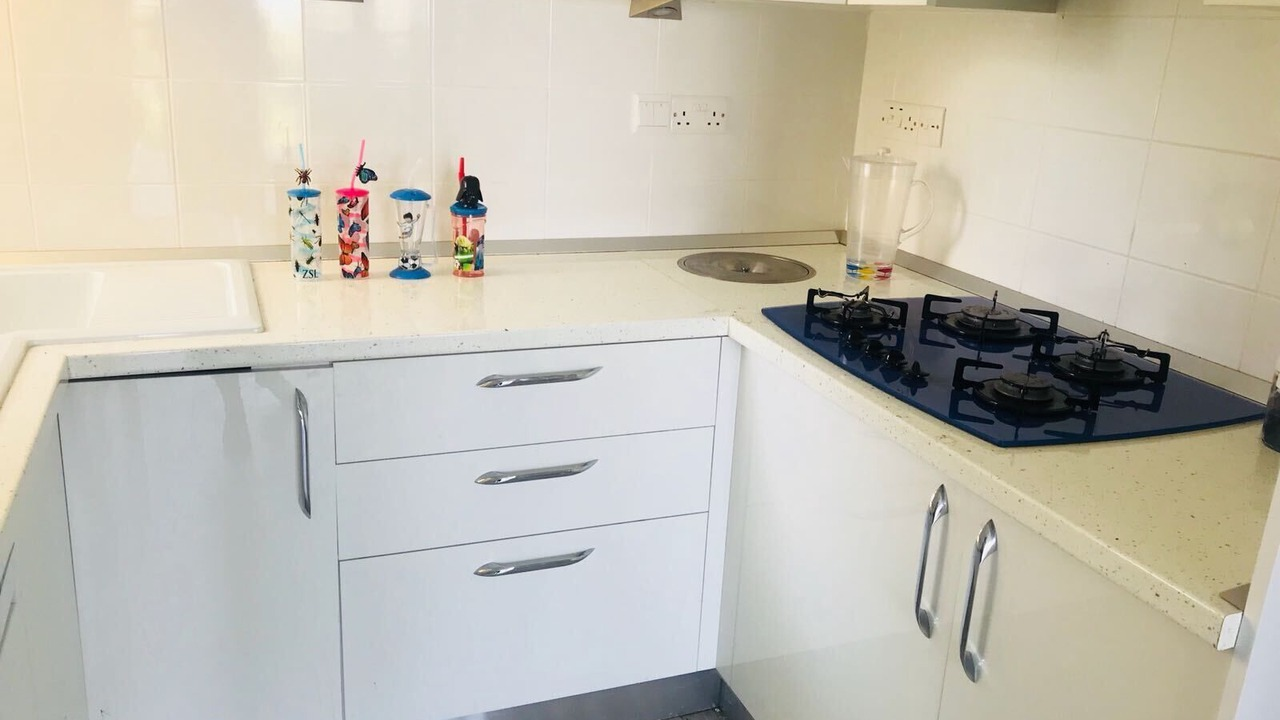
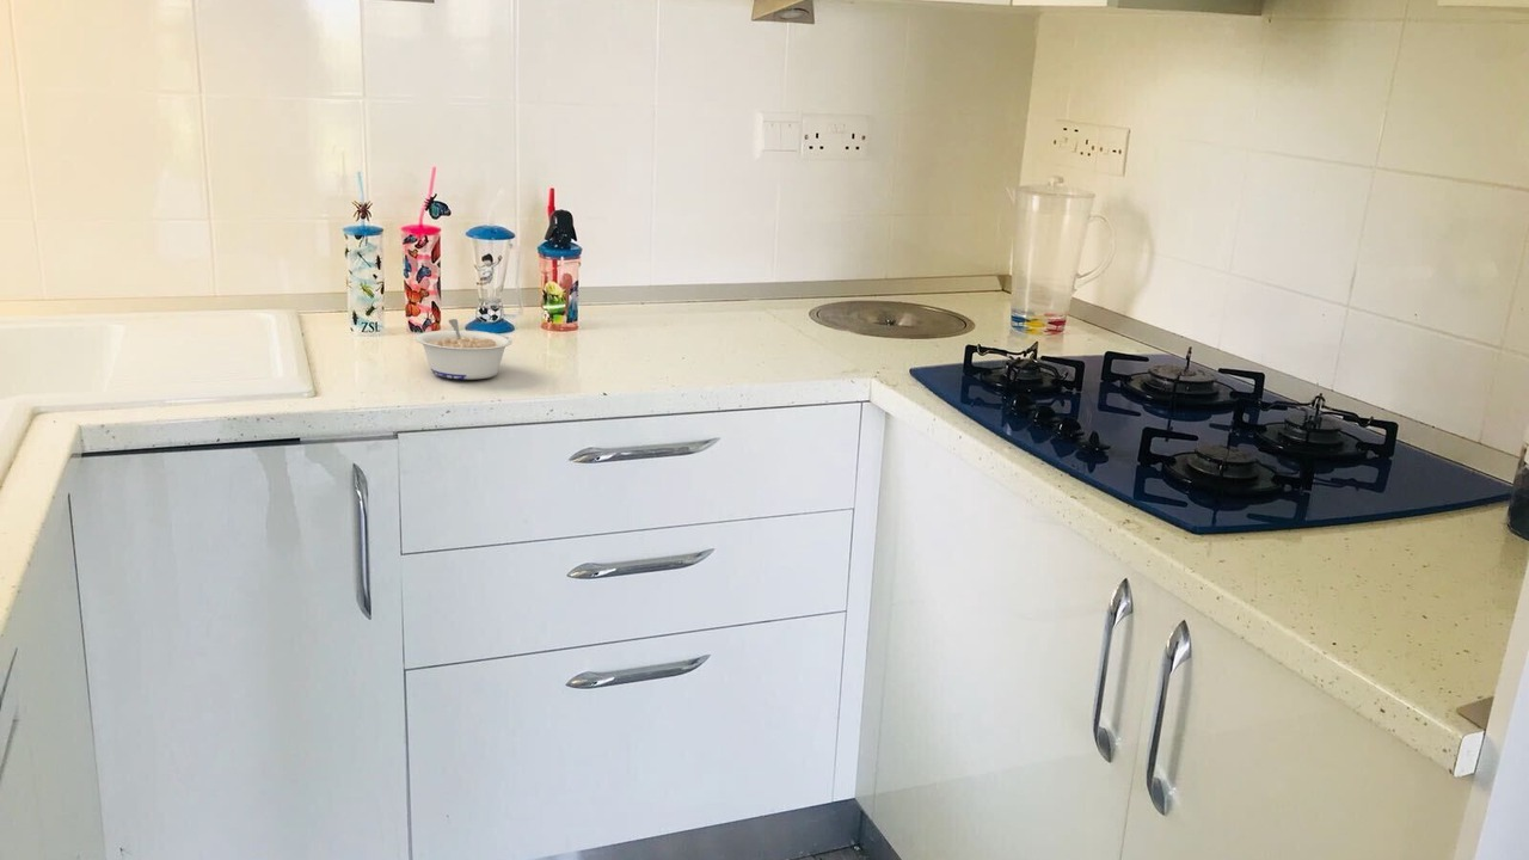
+ legume (461, 351)
